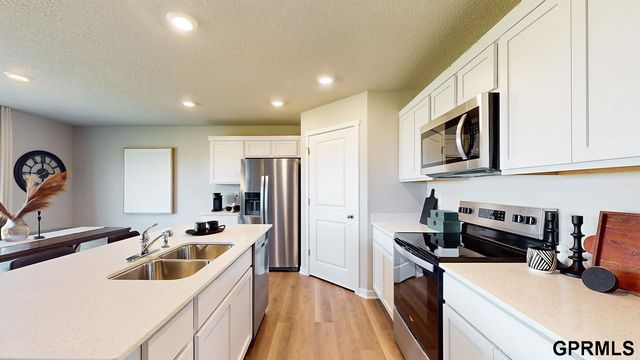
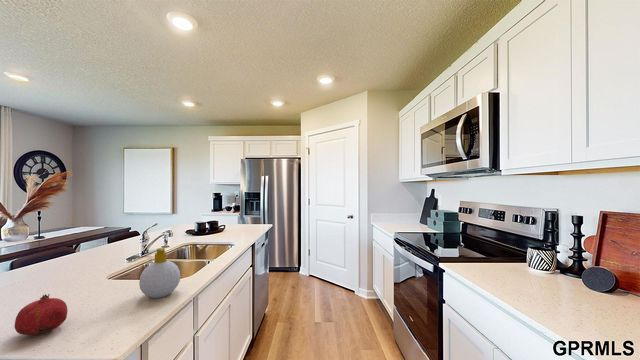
+ soap bottle (160, 271)
+ fruit (42, 312)
